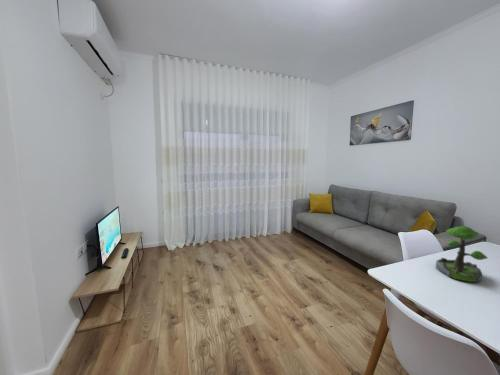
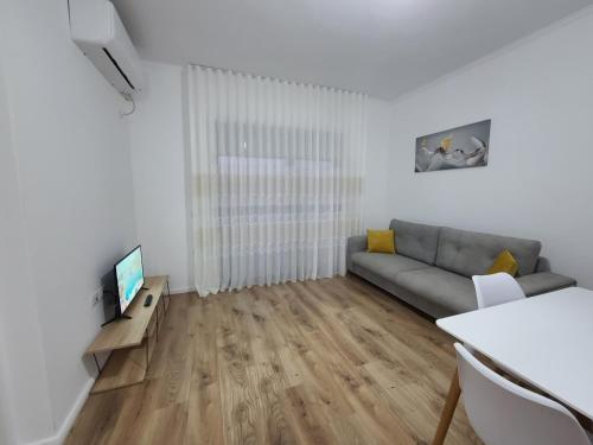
- plant (461, 249)
